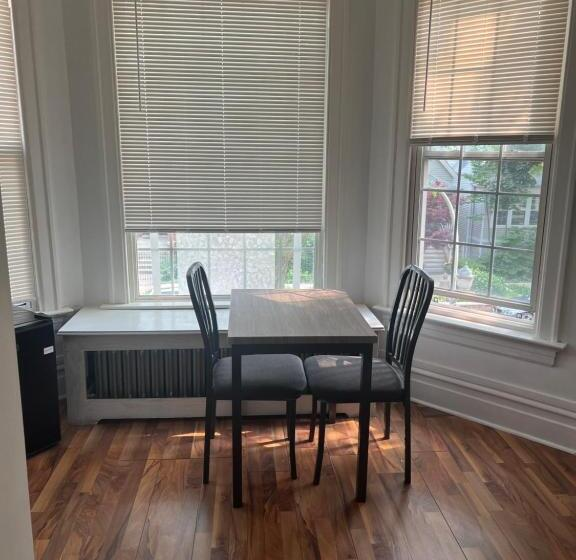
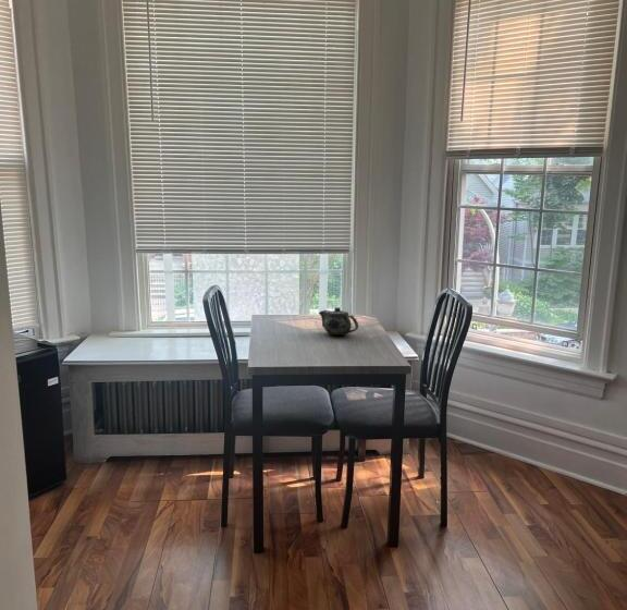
+ chinaware (337, 320)
